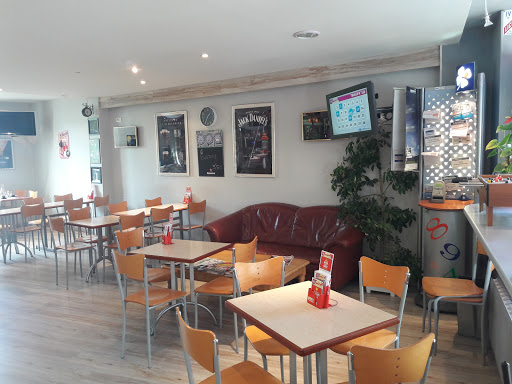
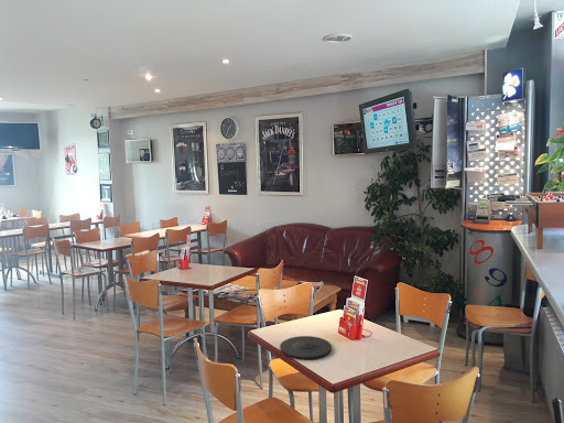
+ plate (305, 345)
